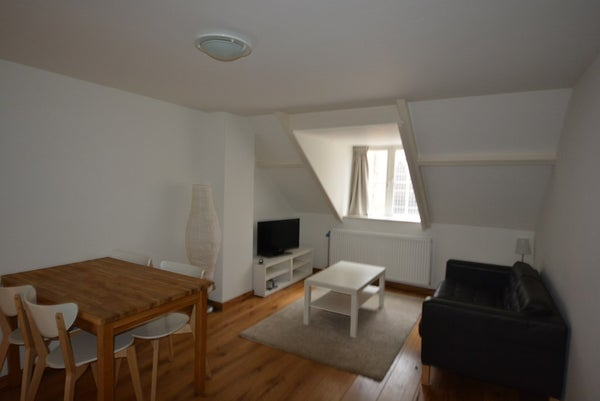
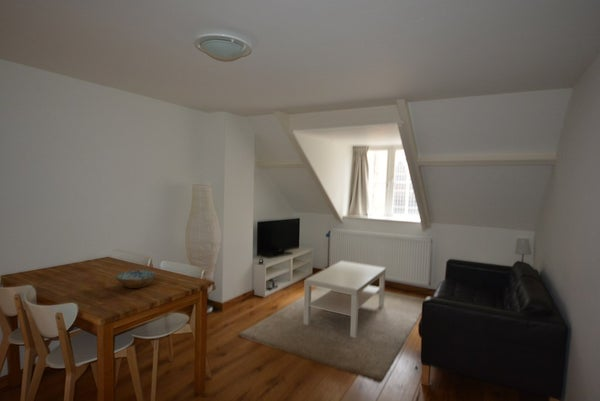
+ bowl (136, 280)
